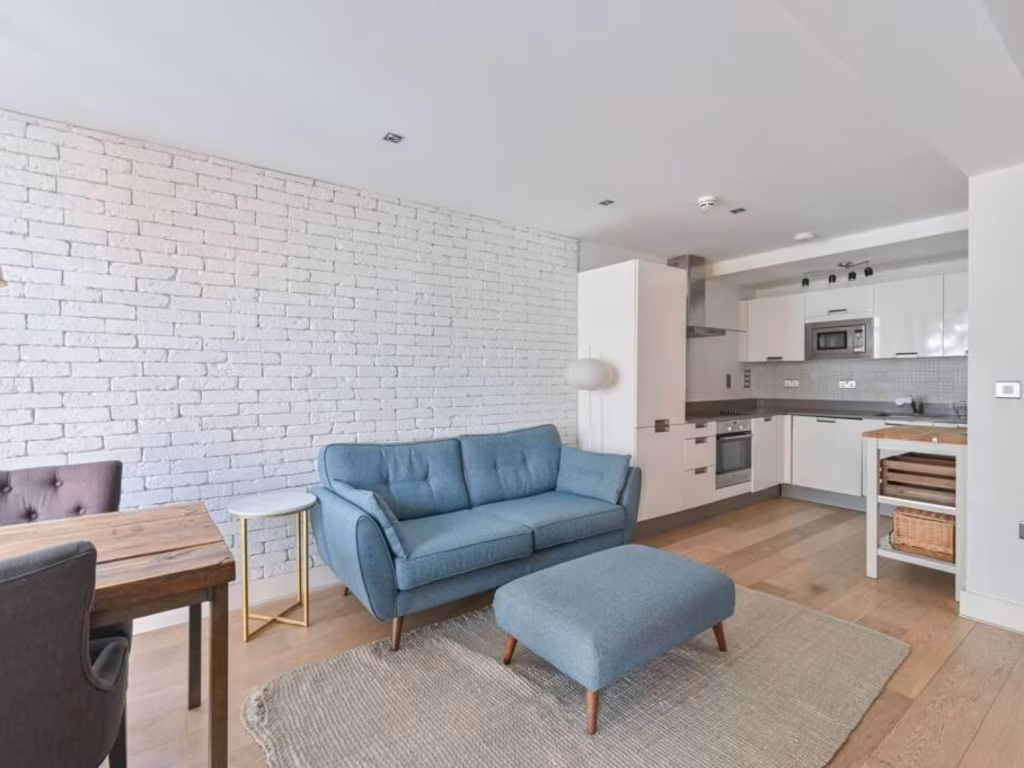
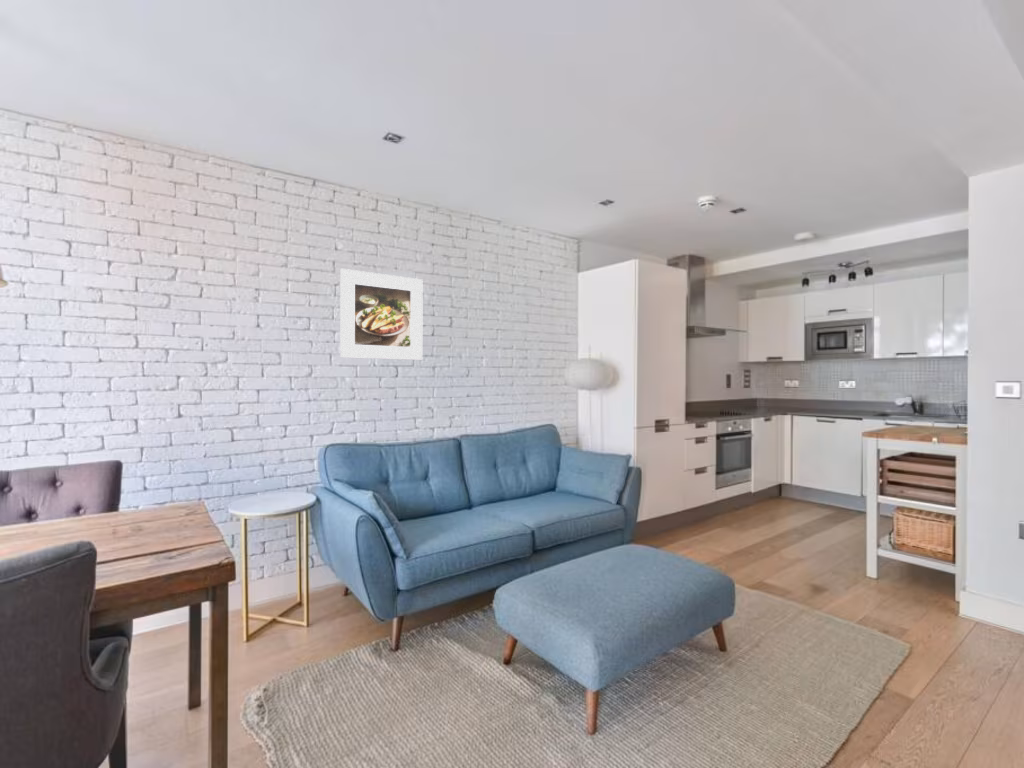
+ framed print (383, 316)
